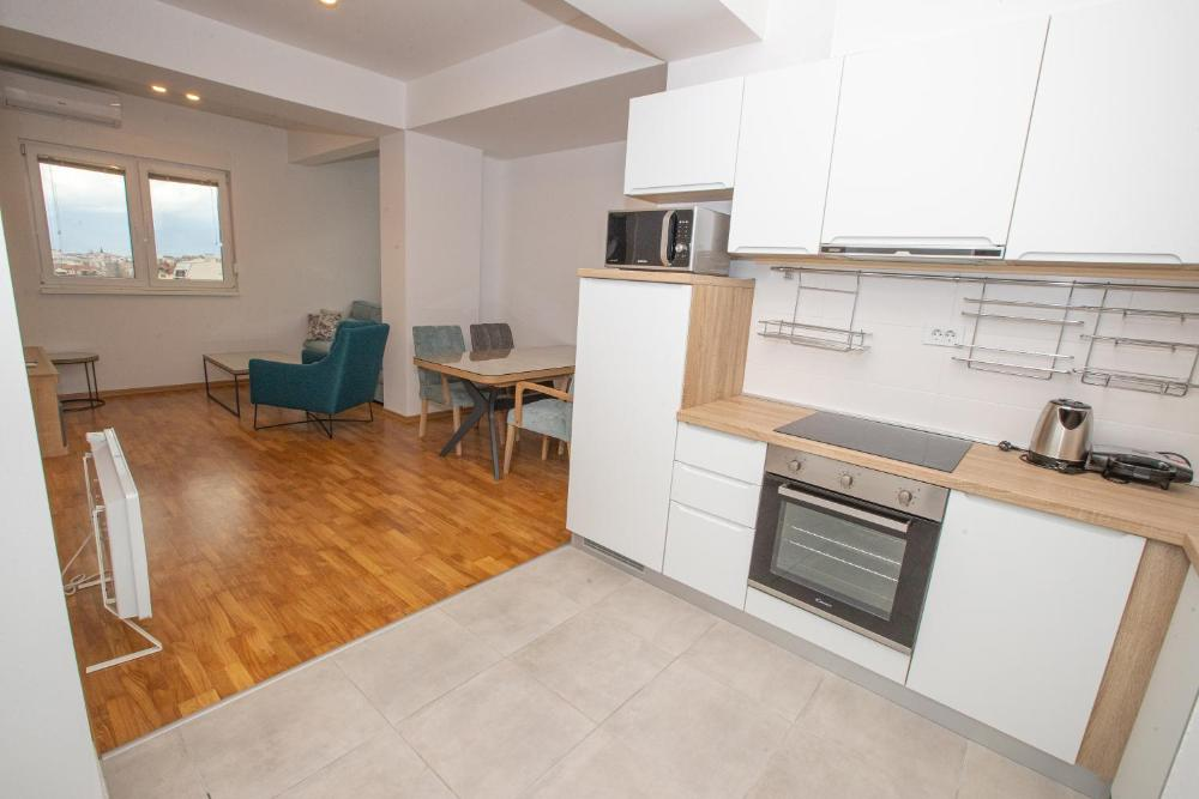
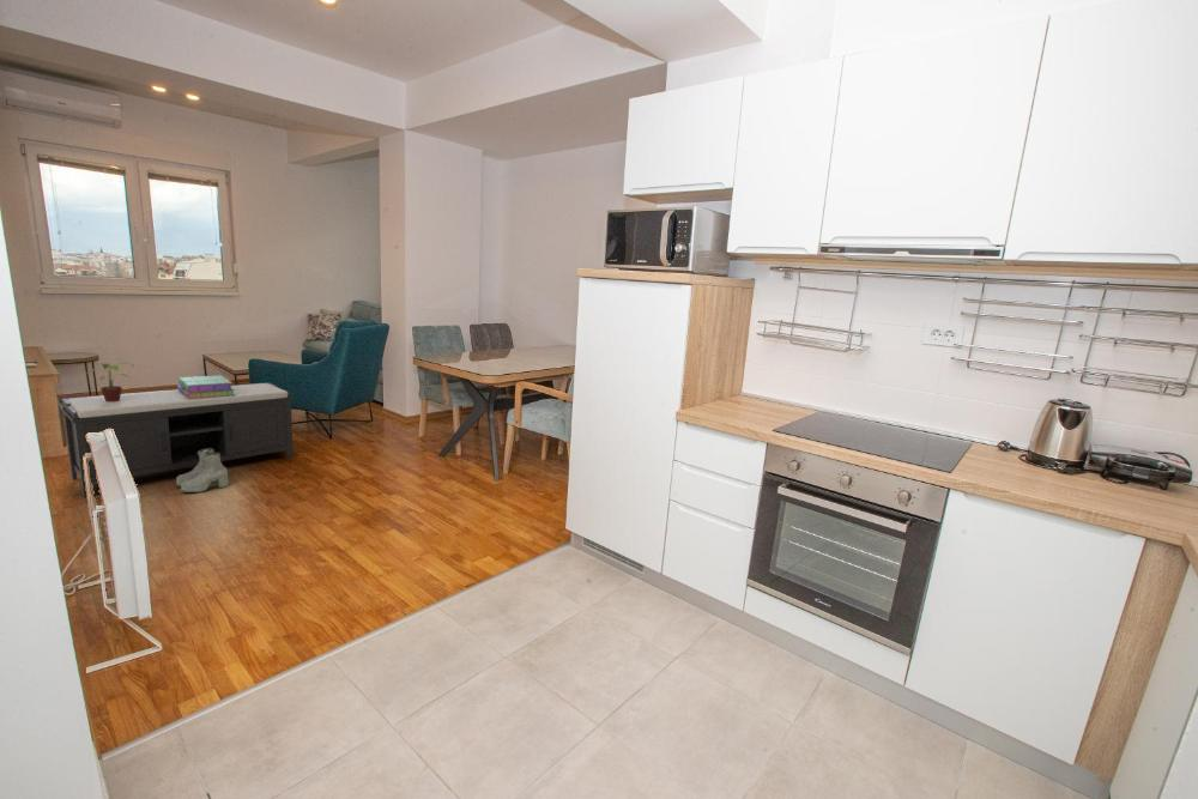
+ potted plant (111, 382)
+ boots (201, 468)
+ bench (188, 431)
+ stack of books (205, 386)
